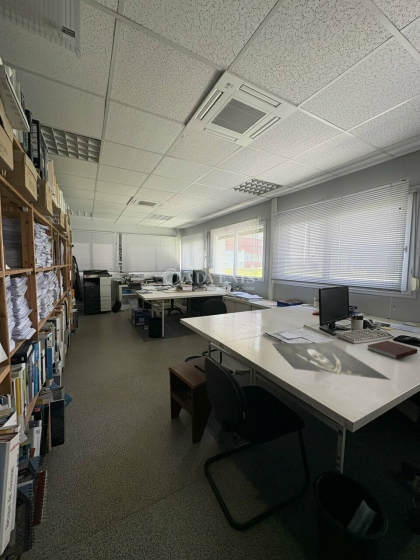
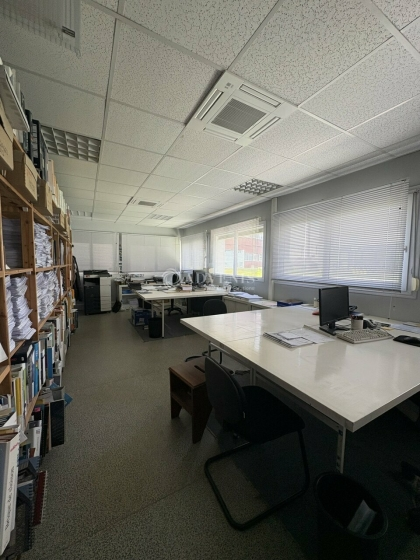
- pirate flag (325, 362)
- notebook (391, 349)
